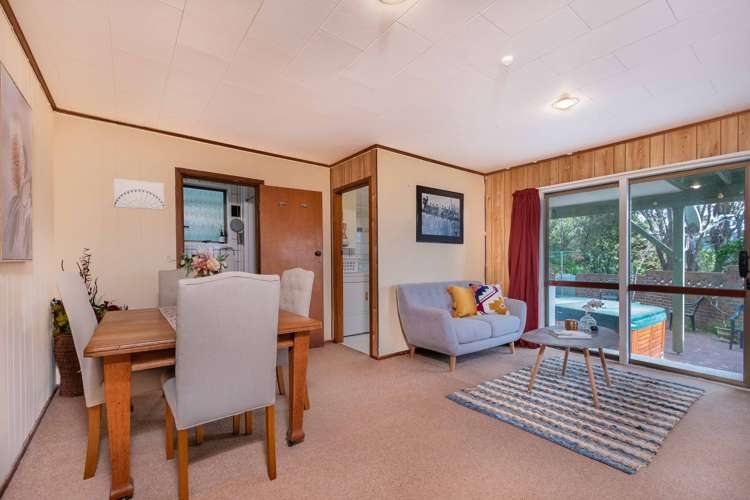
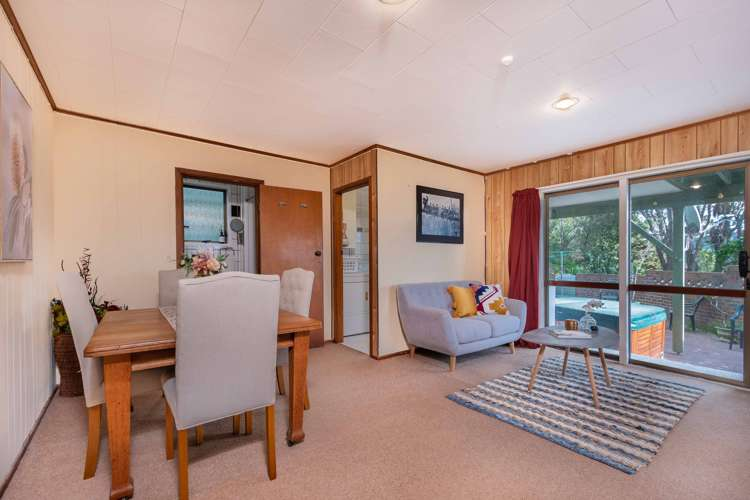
- wall art (139, 194)
